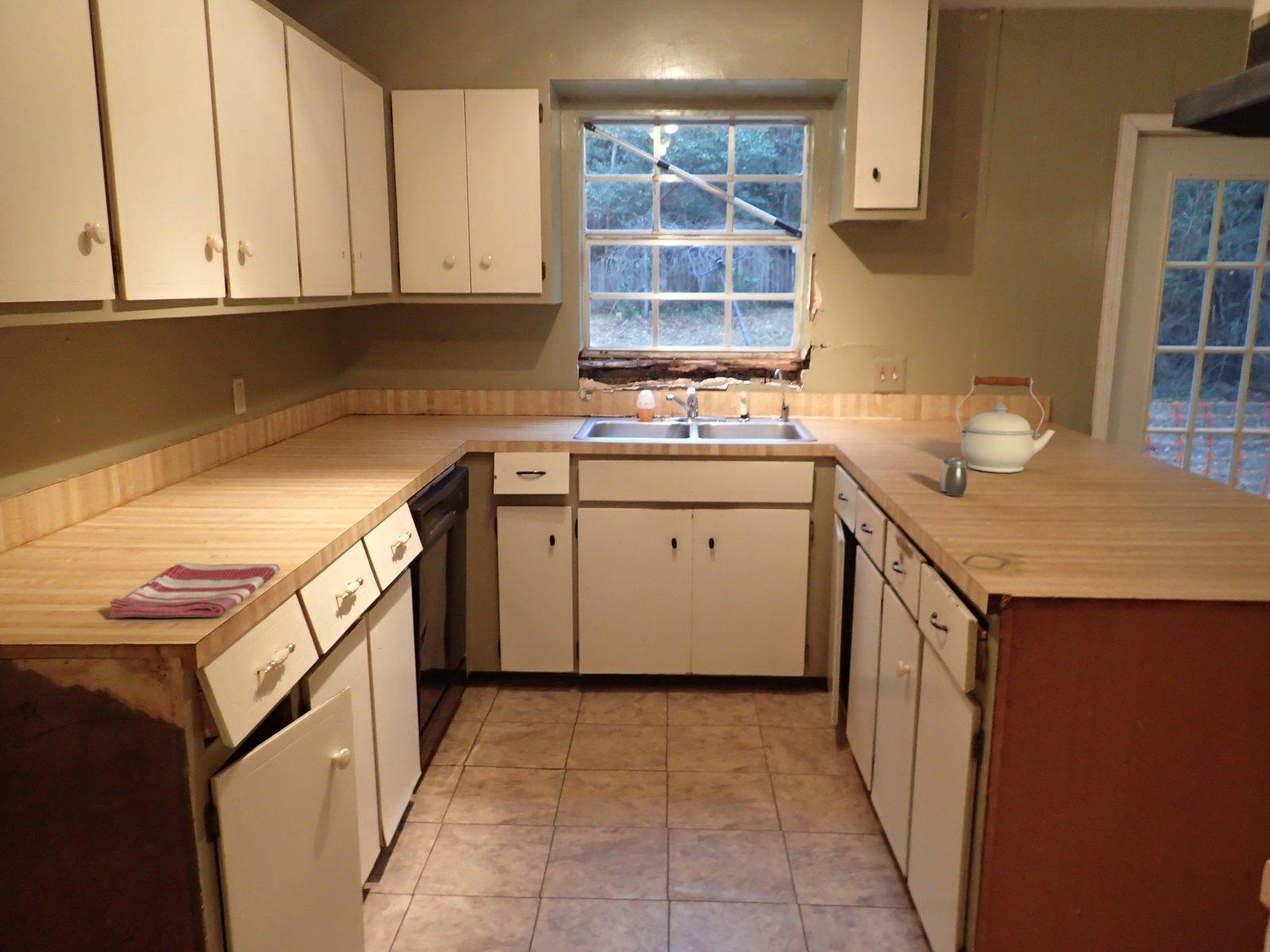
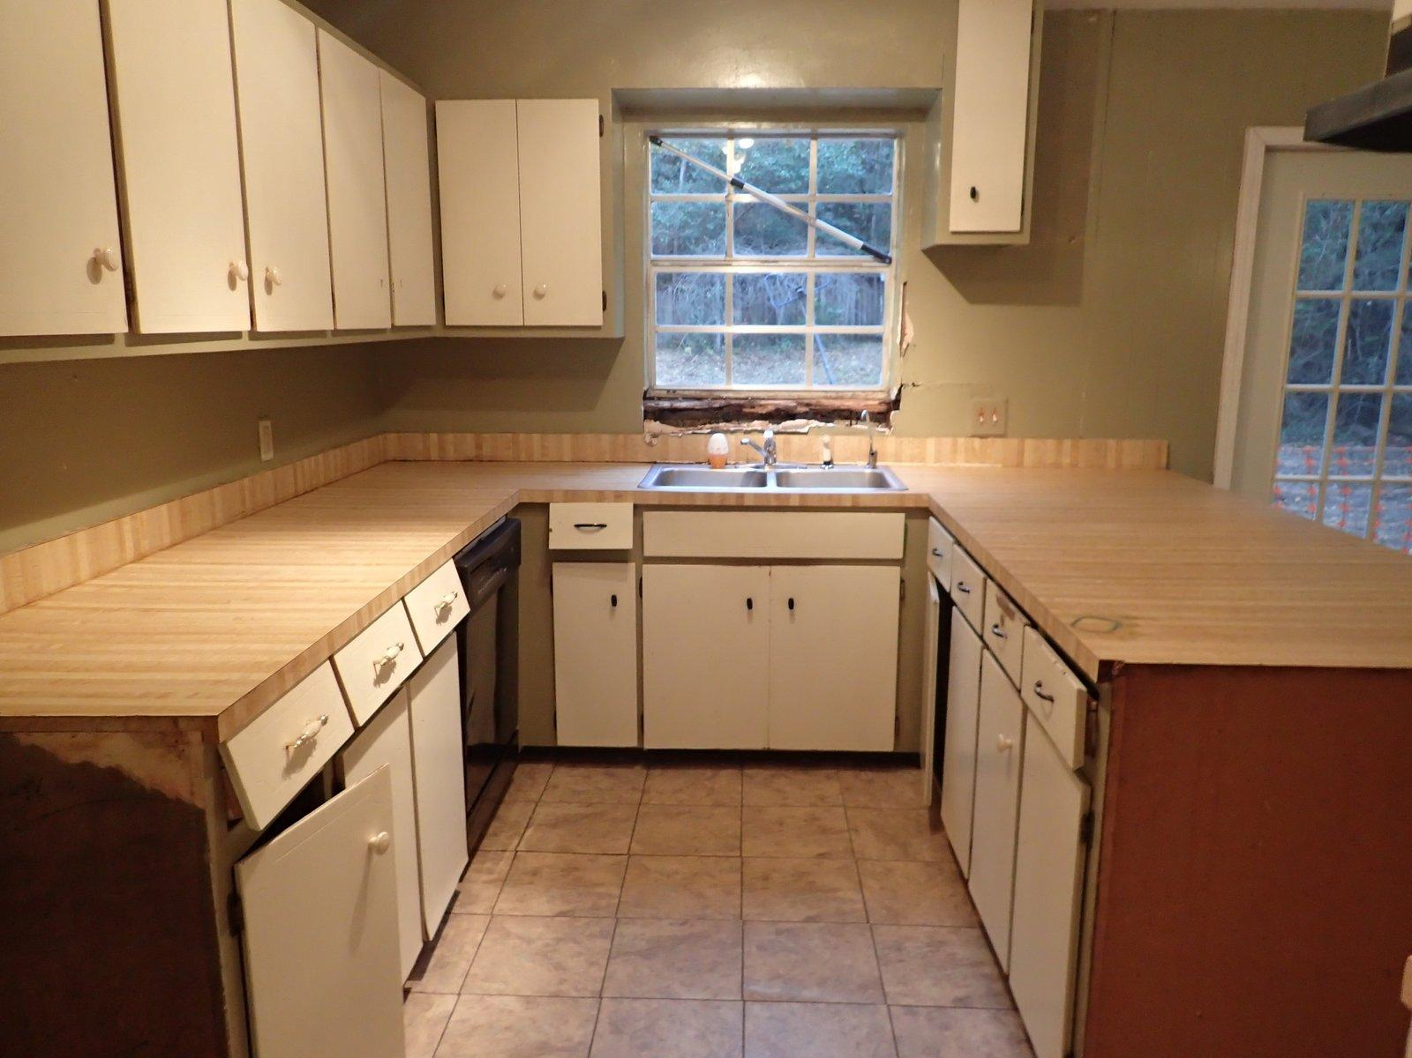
- dish towel (201, 586)
- kettle (1005, 423)
- salt and pepper shaker (953, 475)
